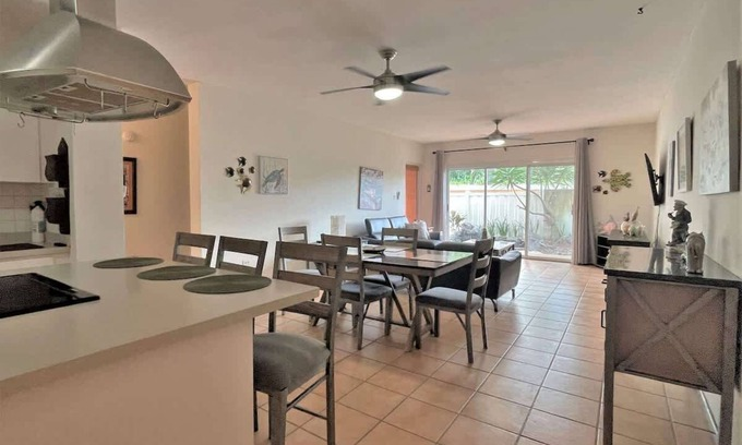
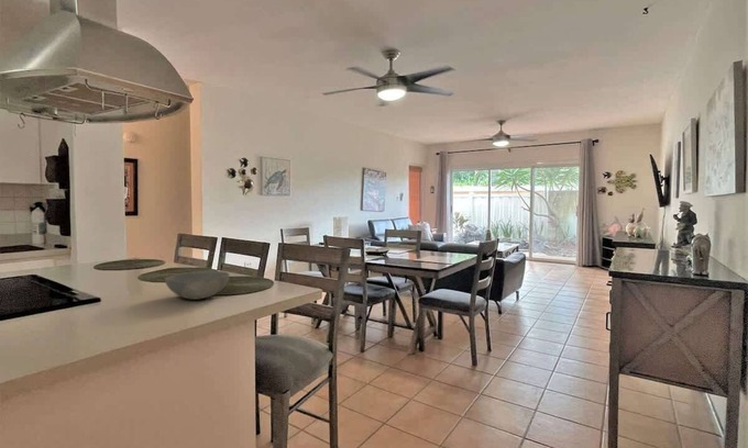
+ bowl (198, 285)
